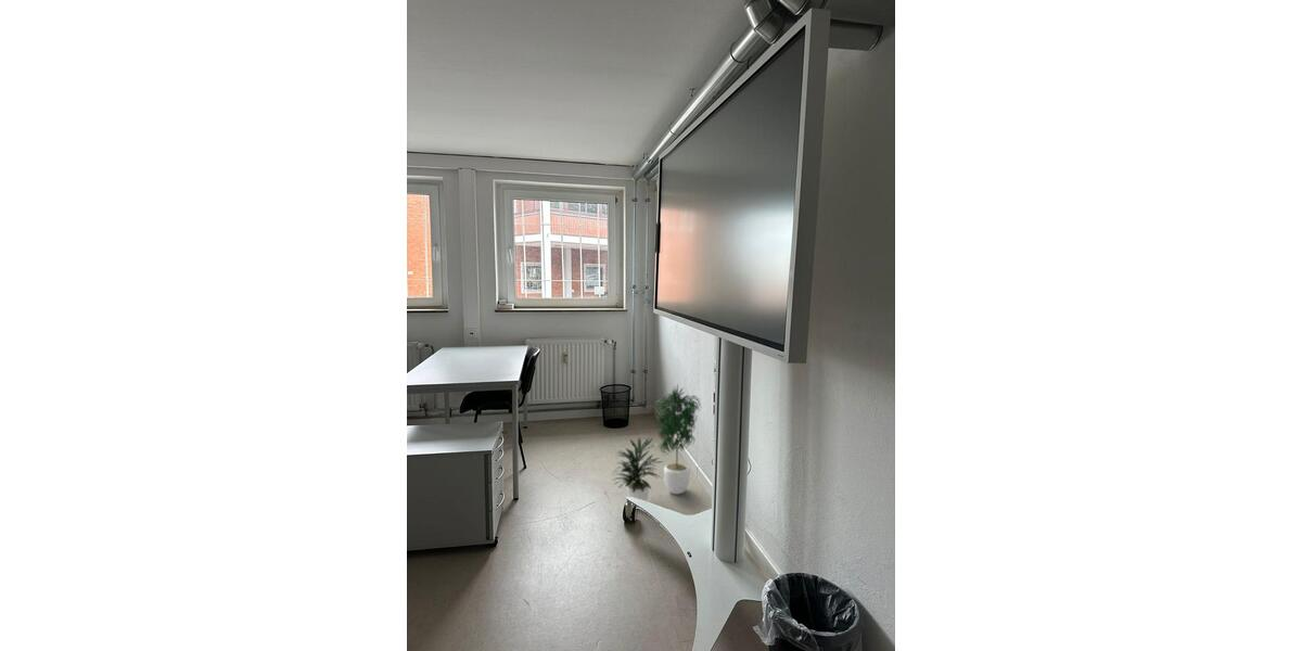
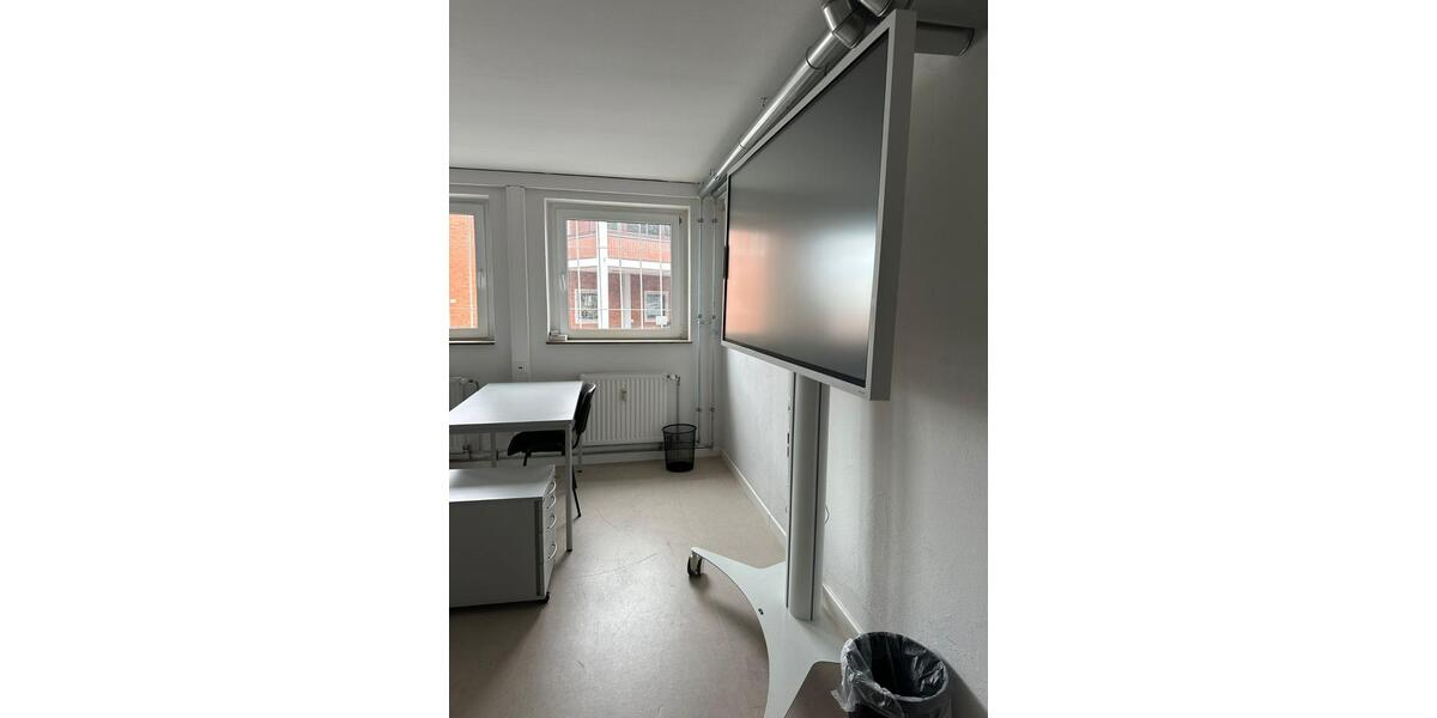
- potted plant (656, 444)
